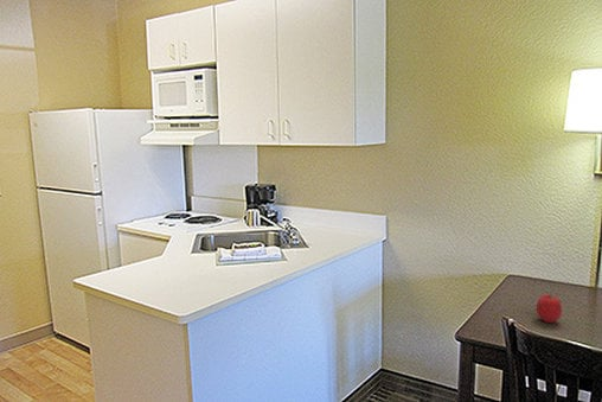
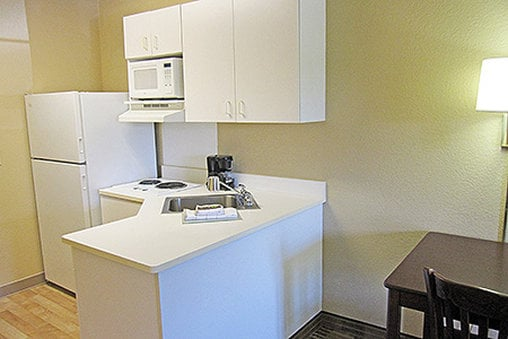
- fruit (549, 307)
